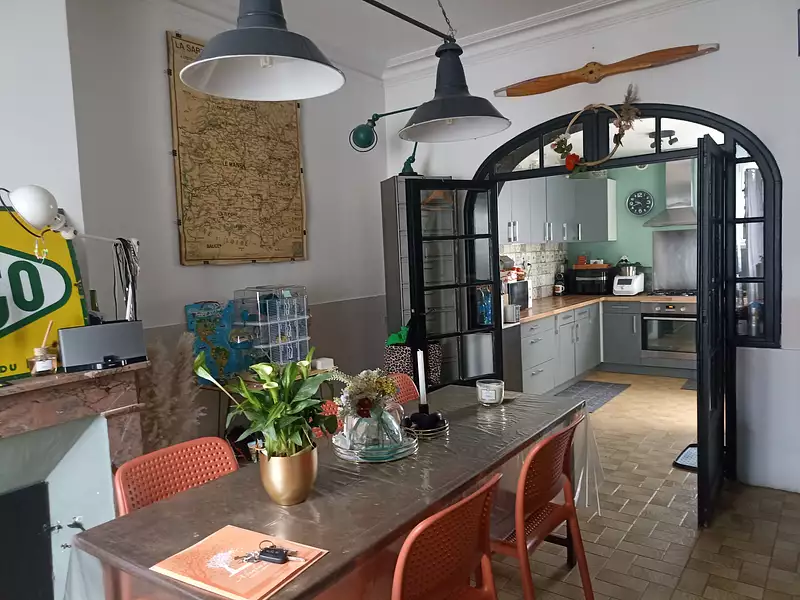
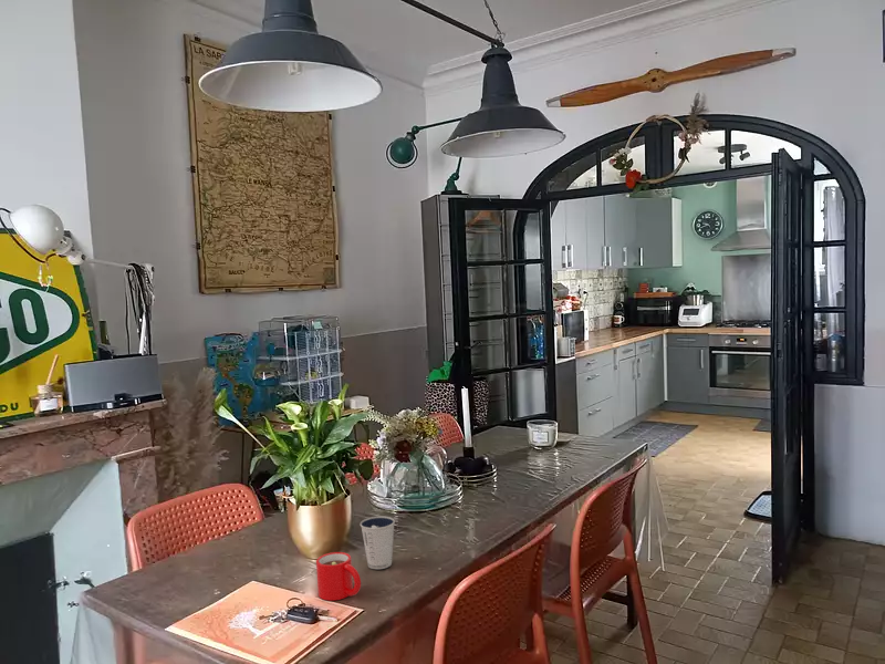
+ mug (341, 577)
+ dixie cup (378, 543)
